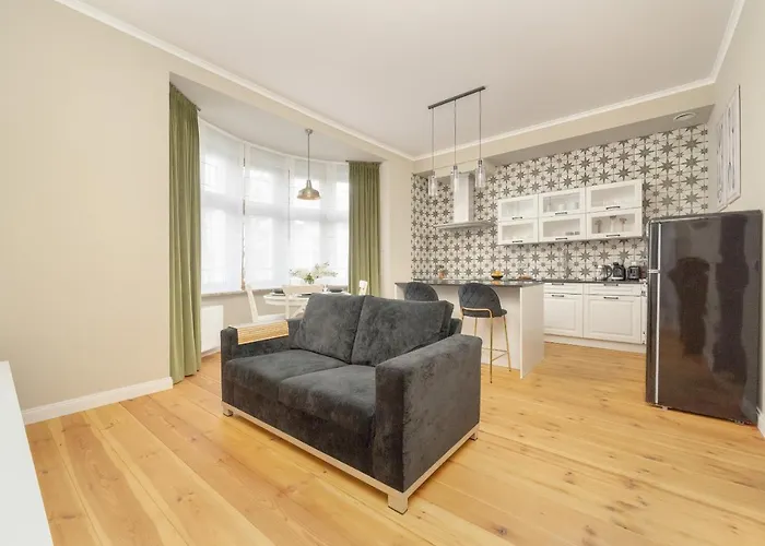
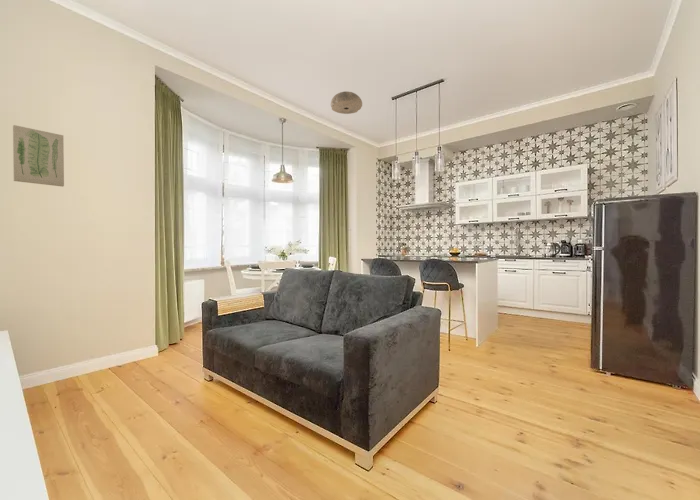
+ wall art (39, 157)
+ ceiling light (346, 101)
